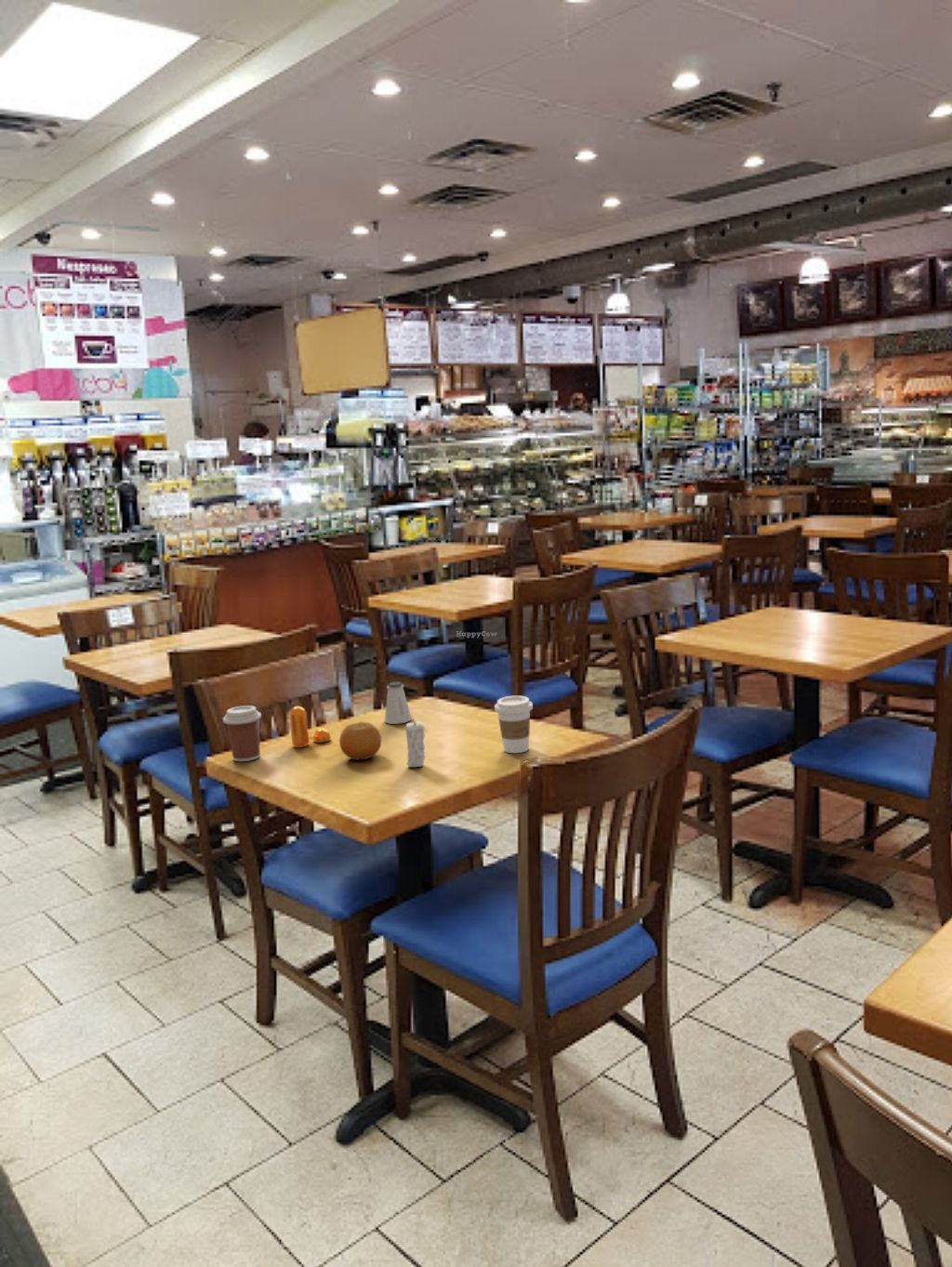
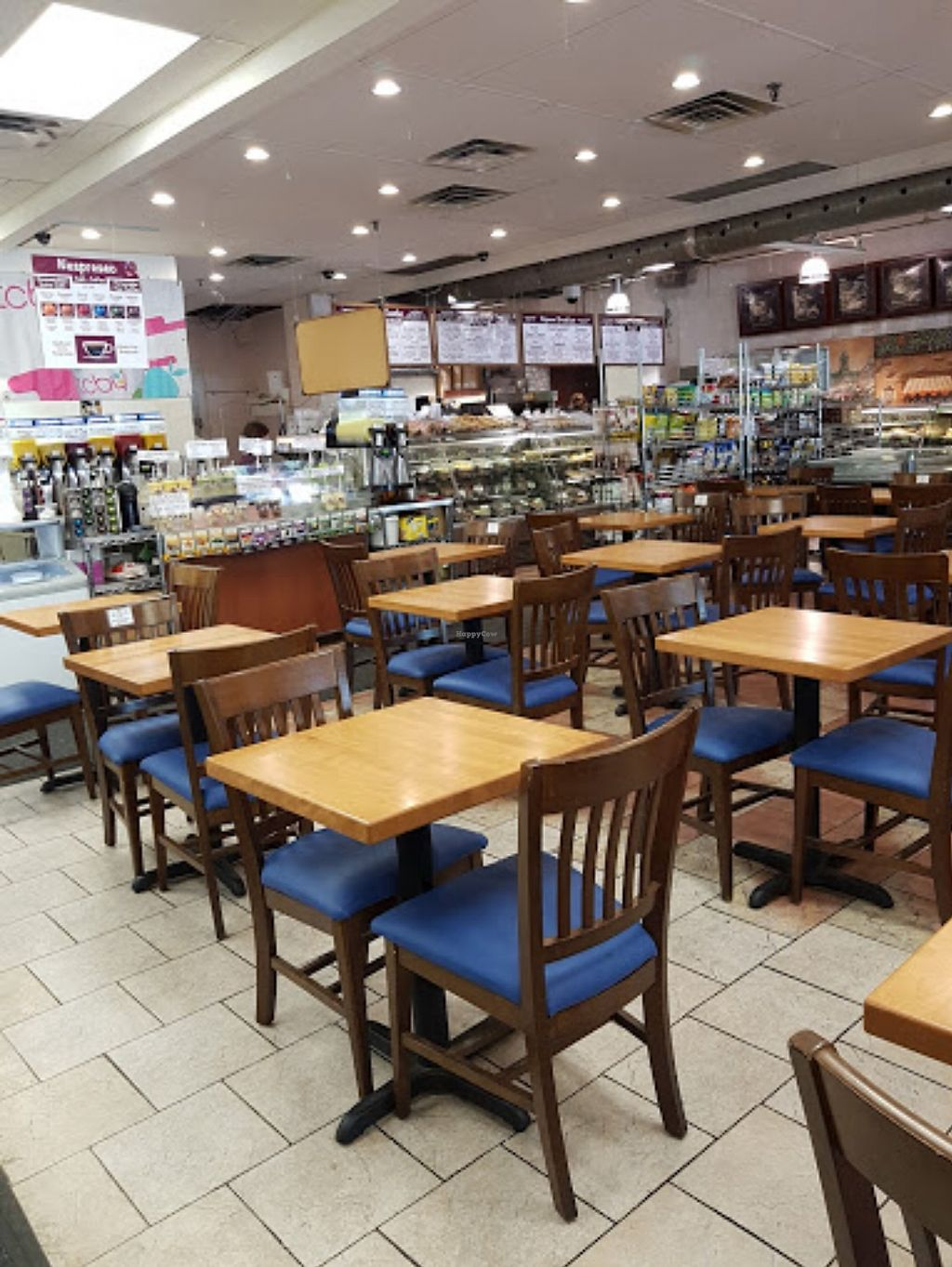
- coffee cup (244, 733)
- fruit (360, 740)
- pepper shaker (307, 723)
- candle (416, 739)
- coffee cup (514, 724)
- saltshaker (396, 702)
